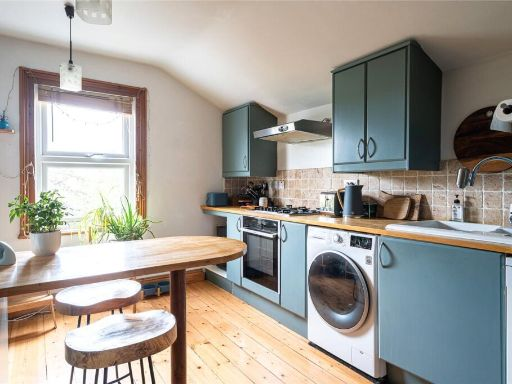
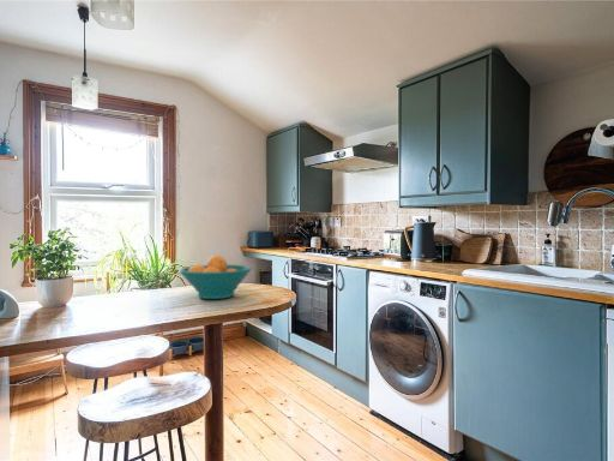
+ fruit bowl (216, 275)
